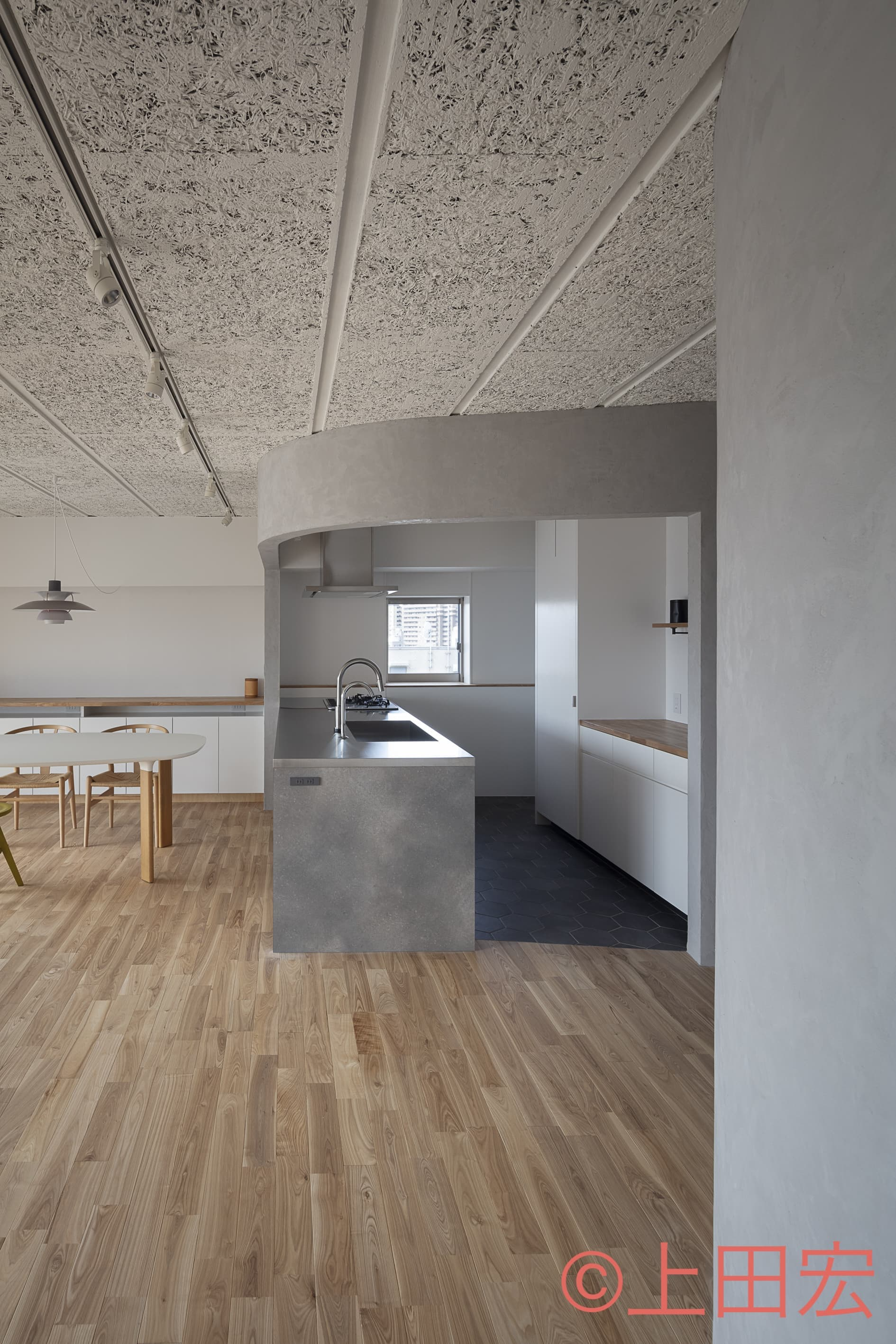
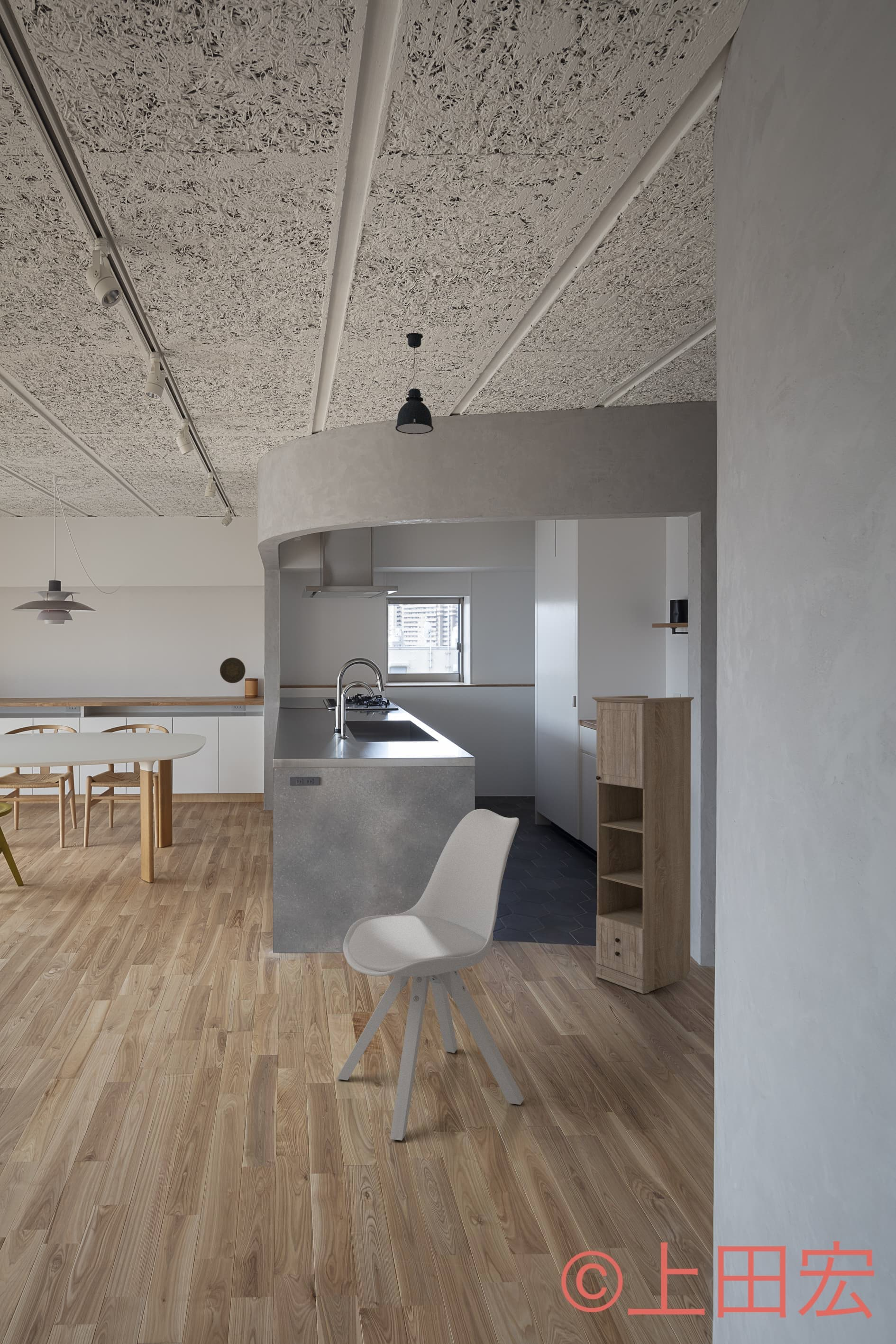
+ pendant light (414, 384)
+ storage cabinet (642, 837)
+ decorative plate (232, 670)
+ chair (433, 954)
